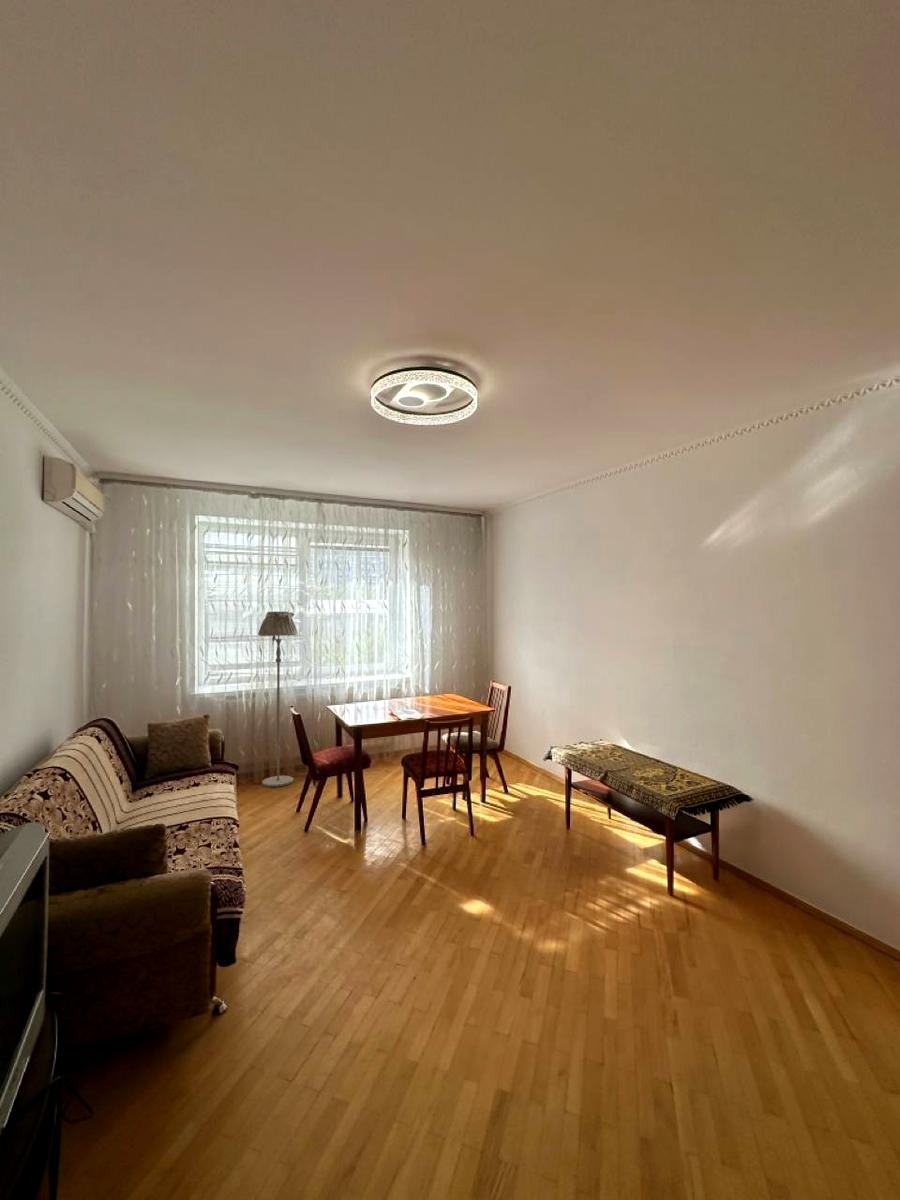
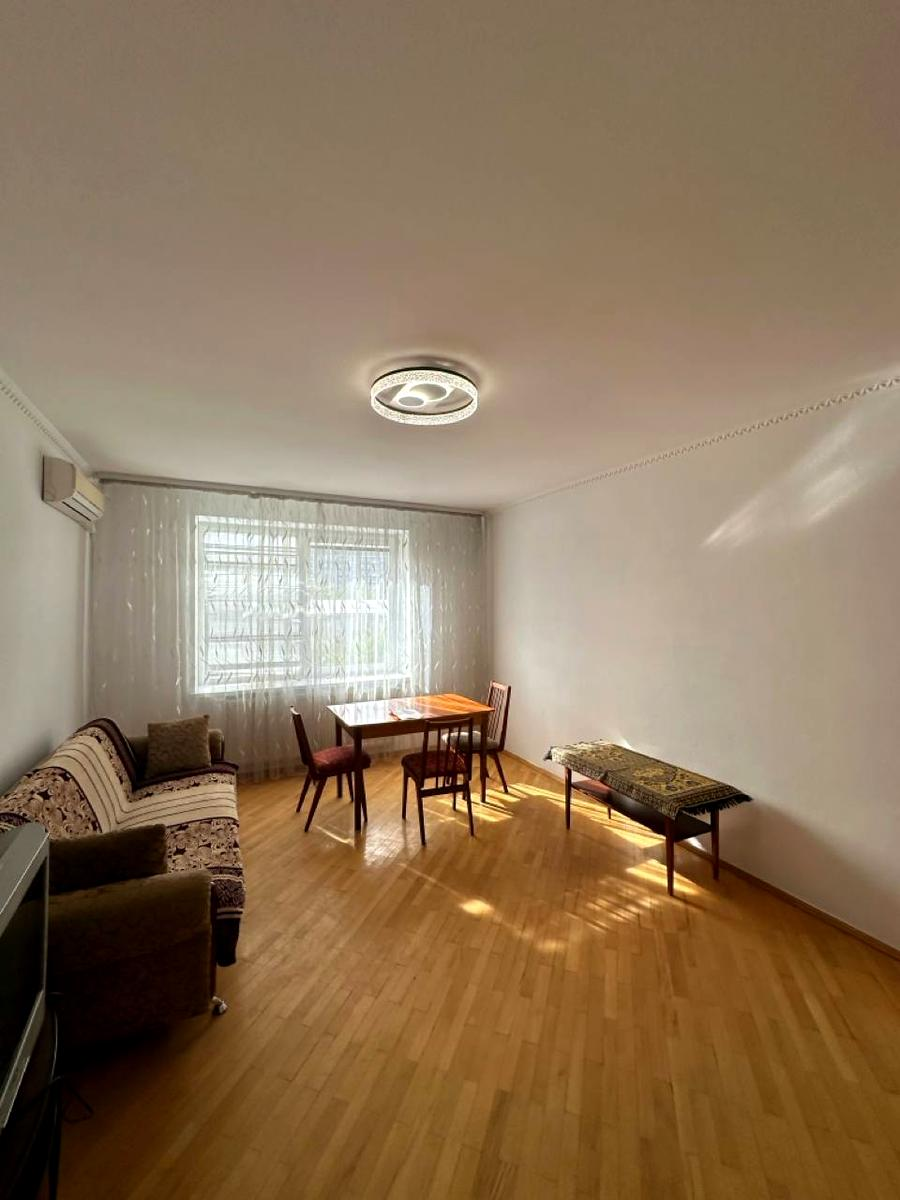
- floor lamp (278, 696)
